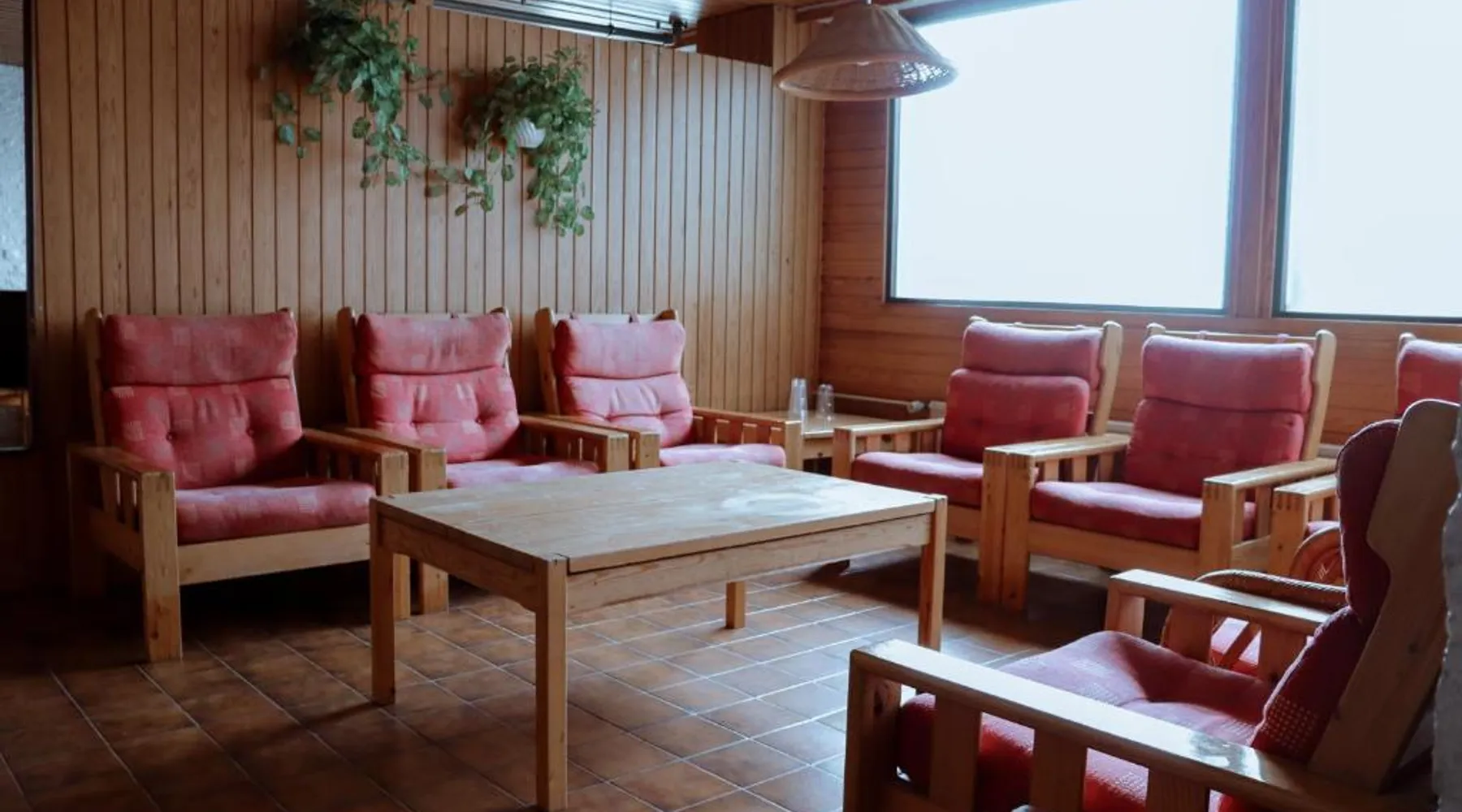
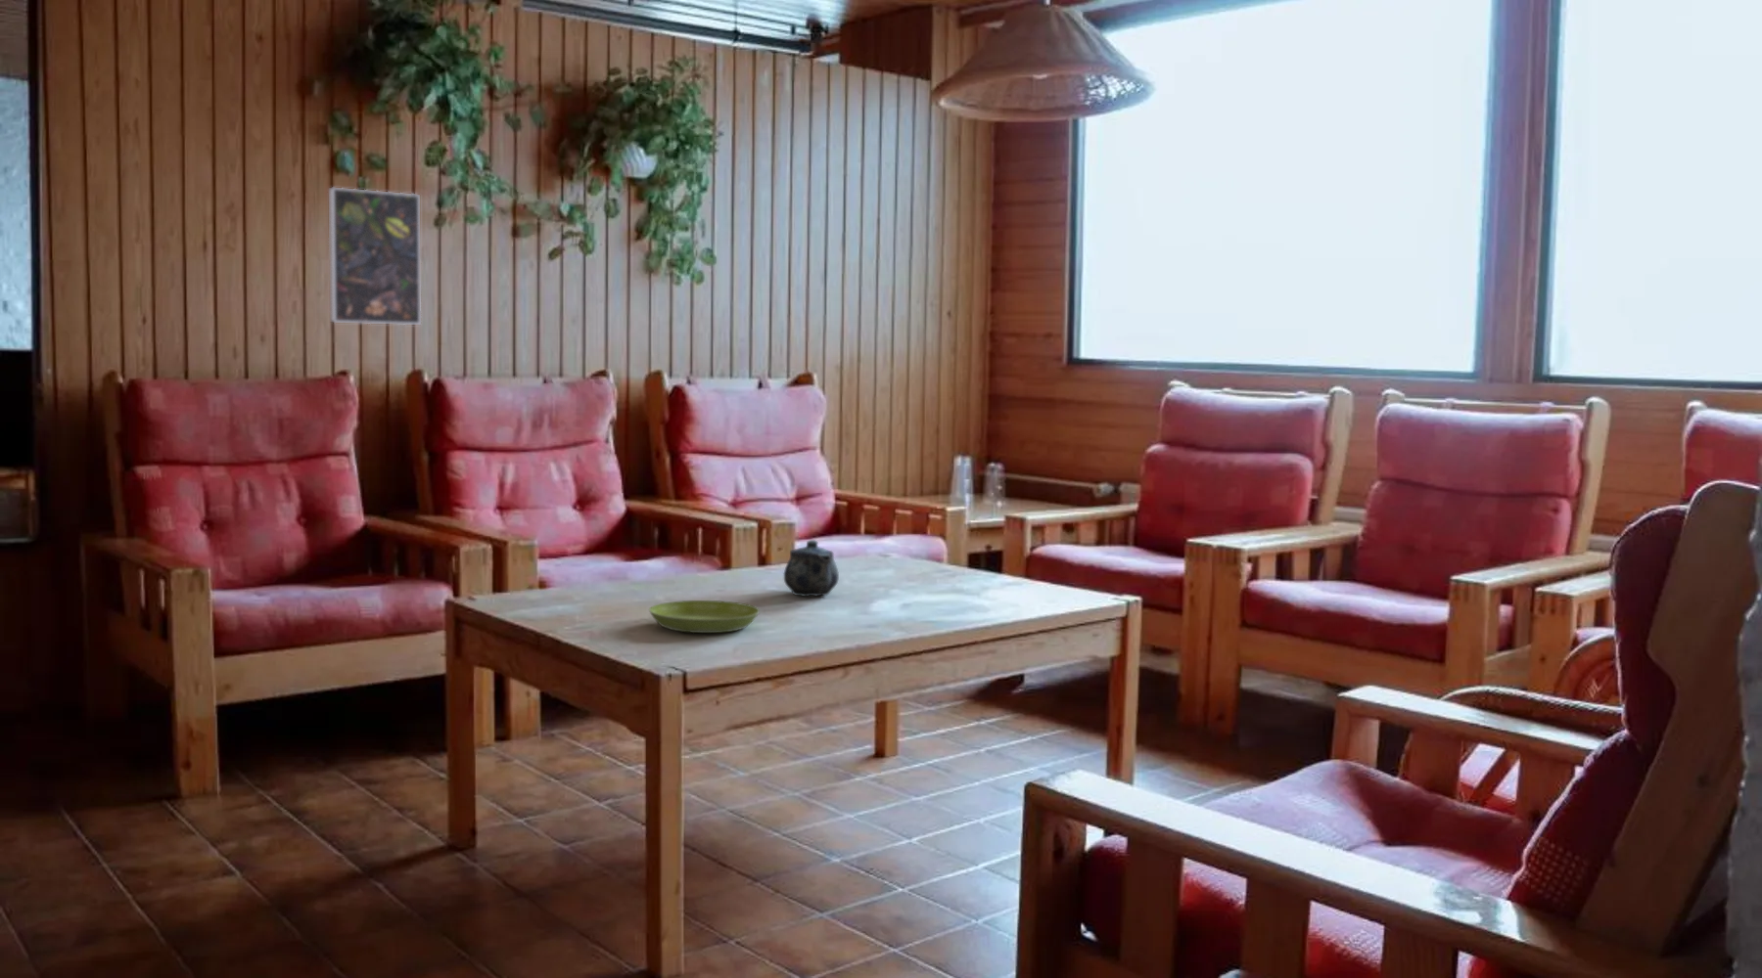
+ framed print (375, 258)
+ chinaware (811, 566)
+ saucer (704, 617)
